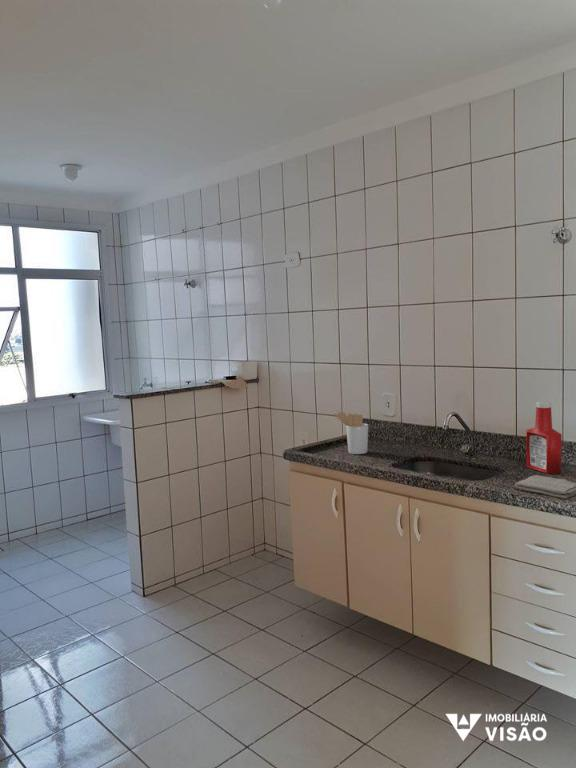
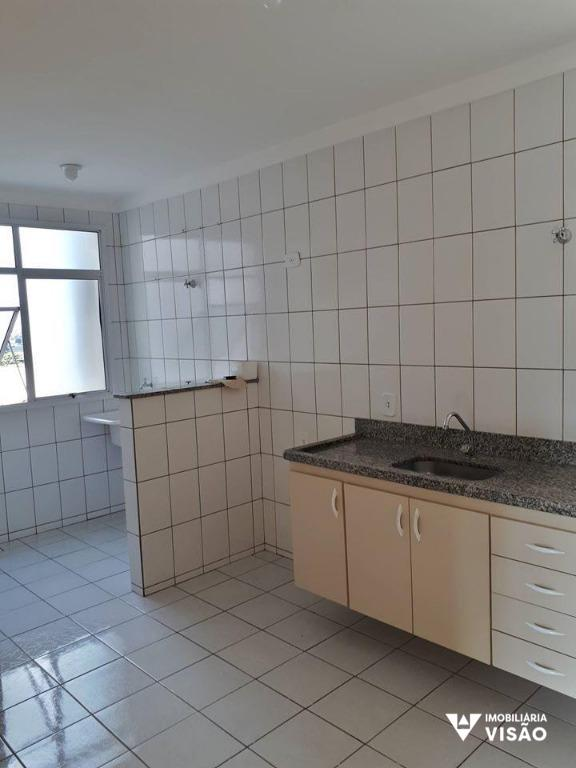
- utensil holder (351, 431)
- washcloth (548, 485)
- soap bottle (543, 436)
